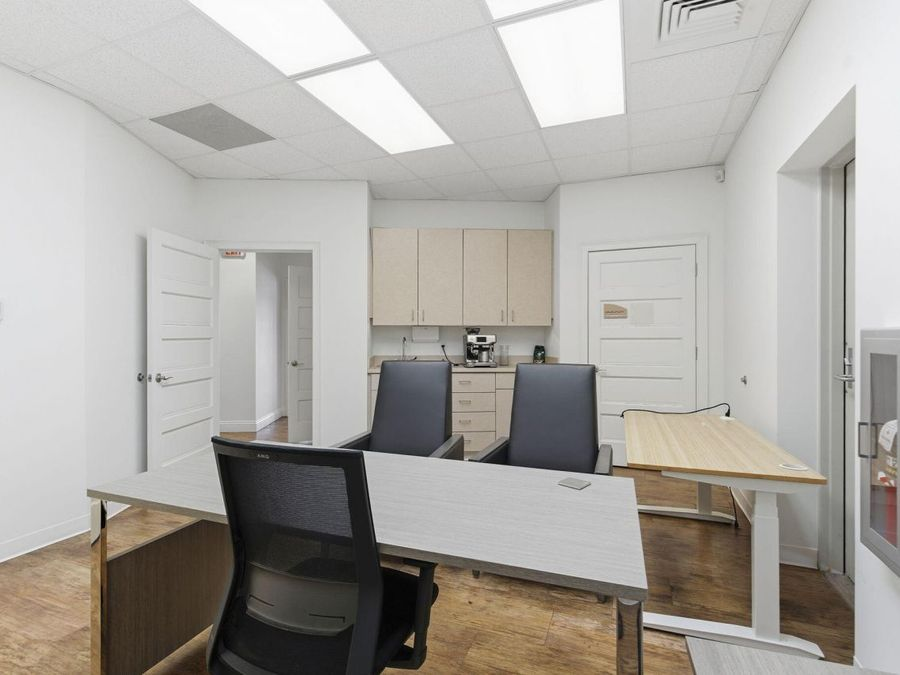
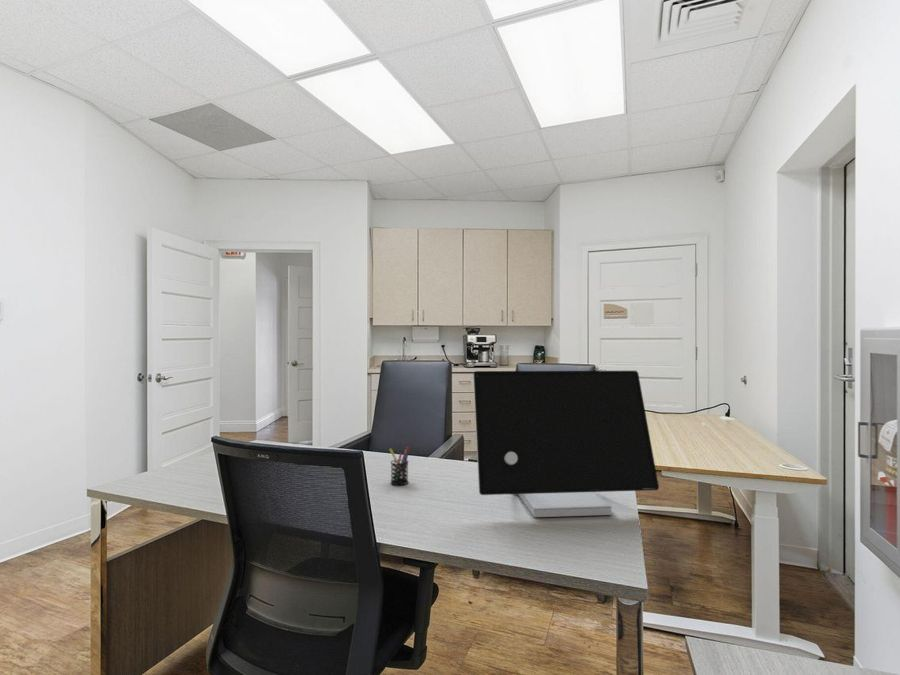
+ computer monitor (559, 436)
+ pen holder (401, 464)
